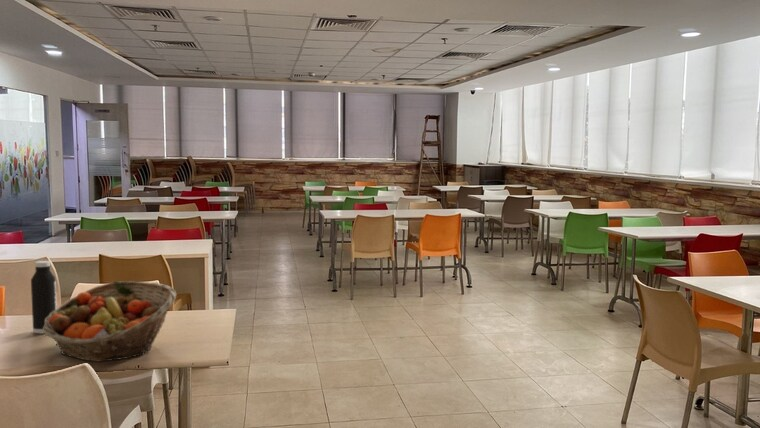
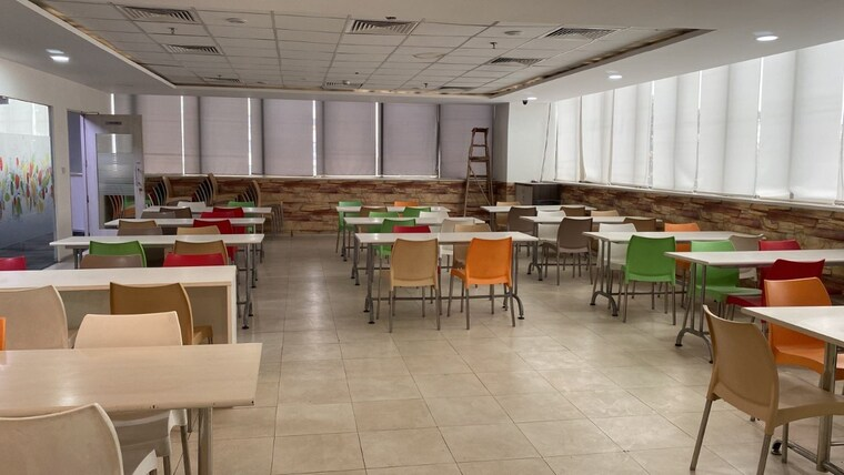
- fruit basket (111, 318)
- water bottle (44, 296)
